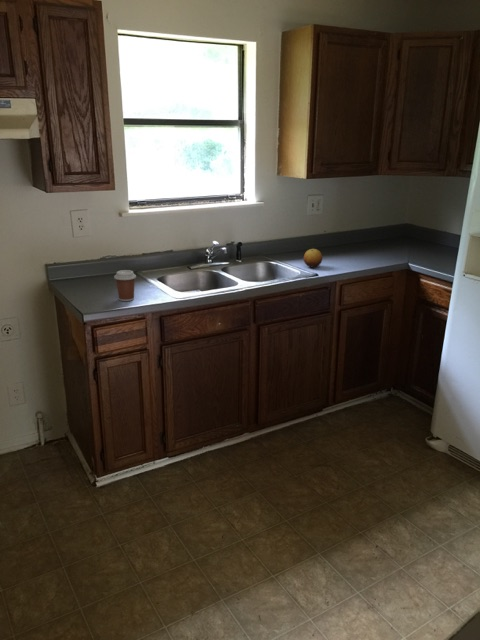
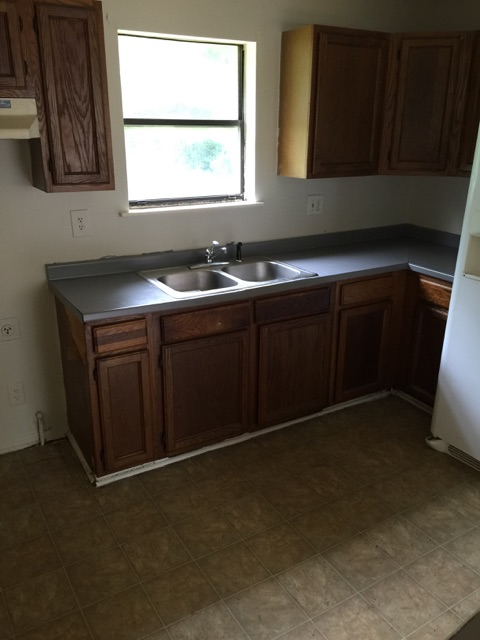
- fruit (313, 258)
- coffee cup (125, 285)
